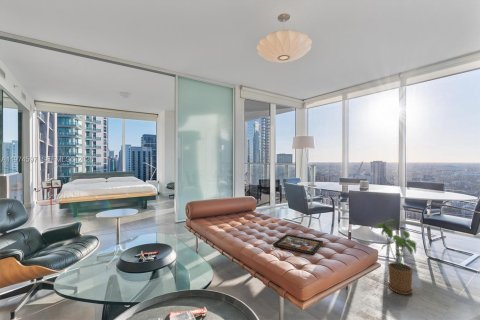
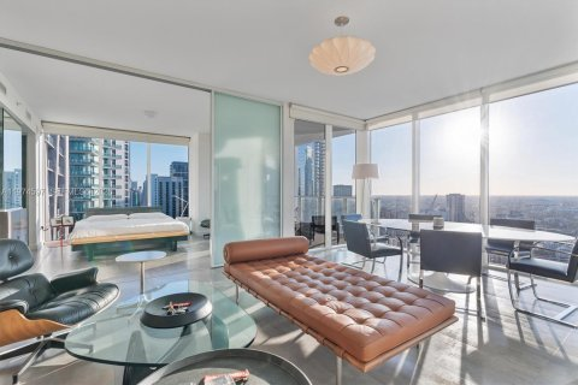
- decorative tray (298, 243)
- house plant (399, 254)
